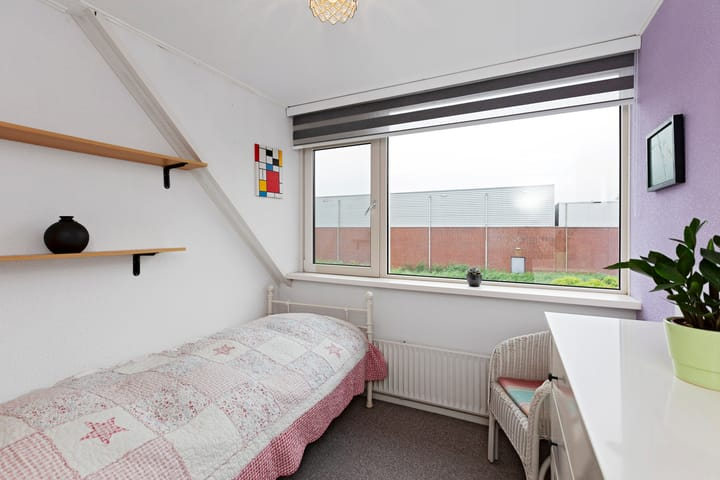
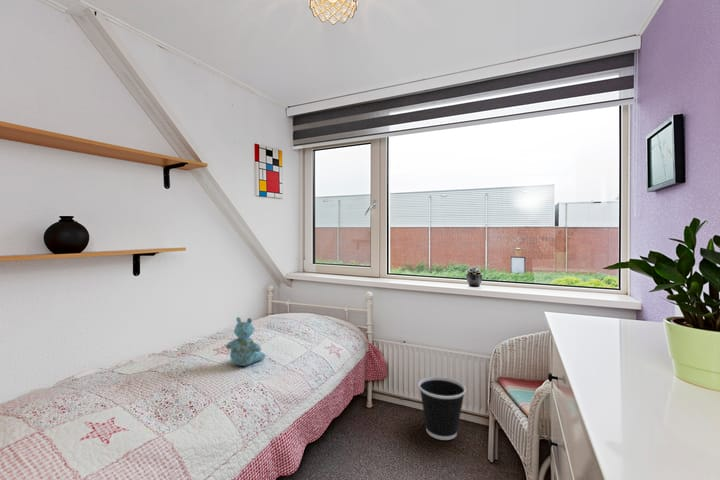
+ wastebasket (441, 408)
+ stuffed bear (247, 339)
